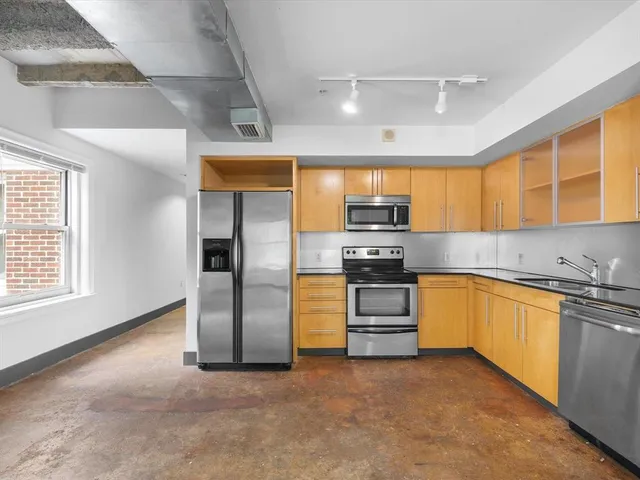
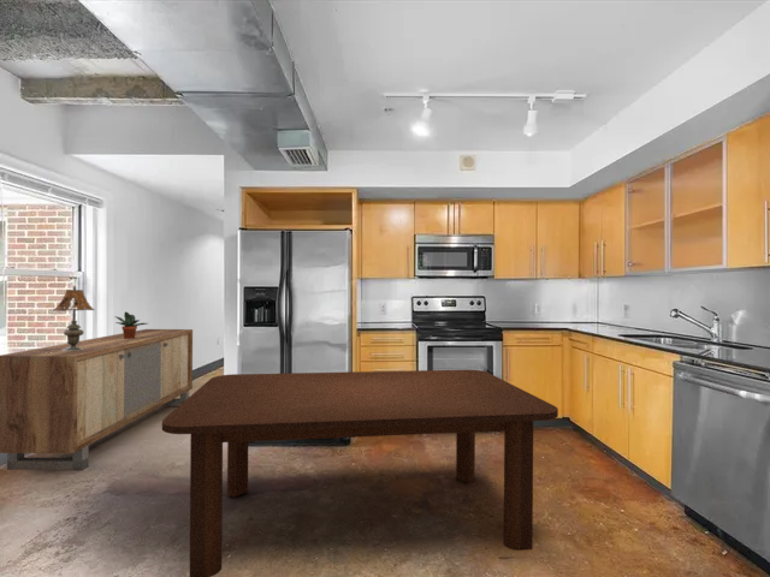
+ table lamp (72, 316)
+ potted plant (130, 323)
+ dining table (356, 436)
+ sideboard (118, 385)
